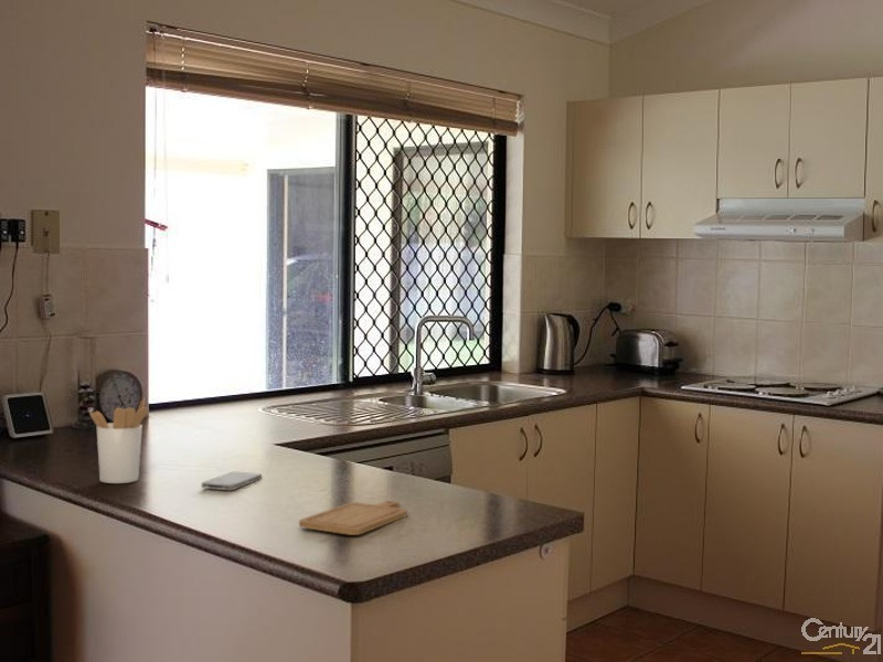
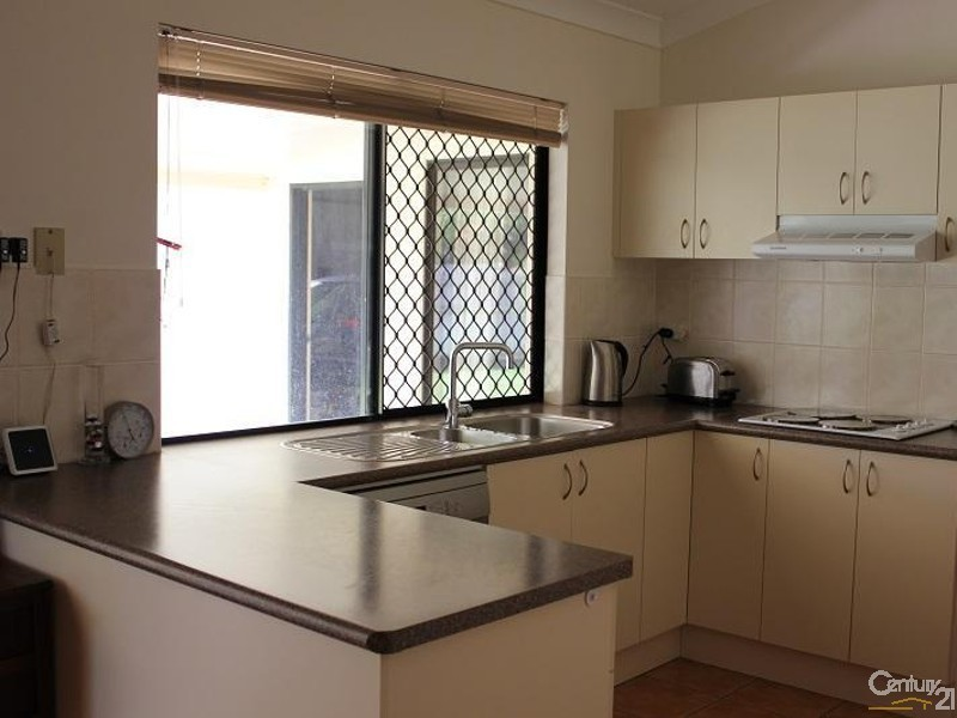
- smartphone (232, 480)
- chopping board (361, 515)
- utensil holder (123, 440)
